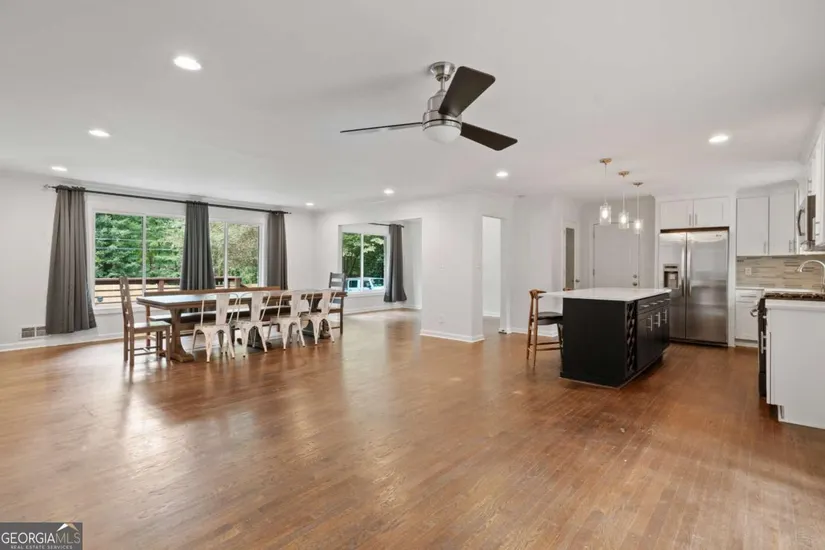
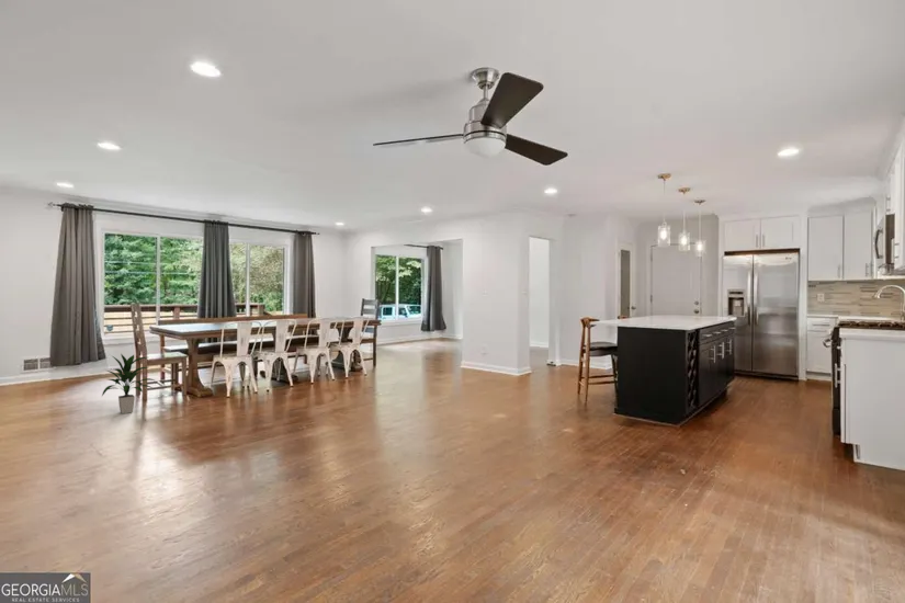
+ indoor plant (126, 382)
